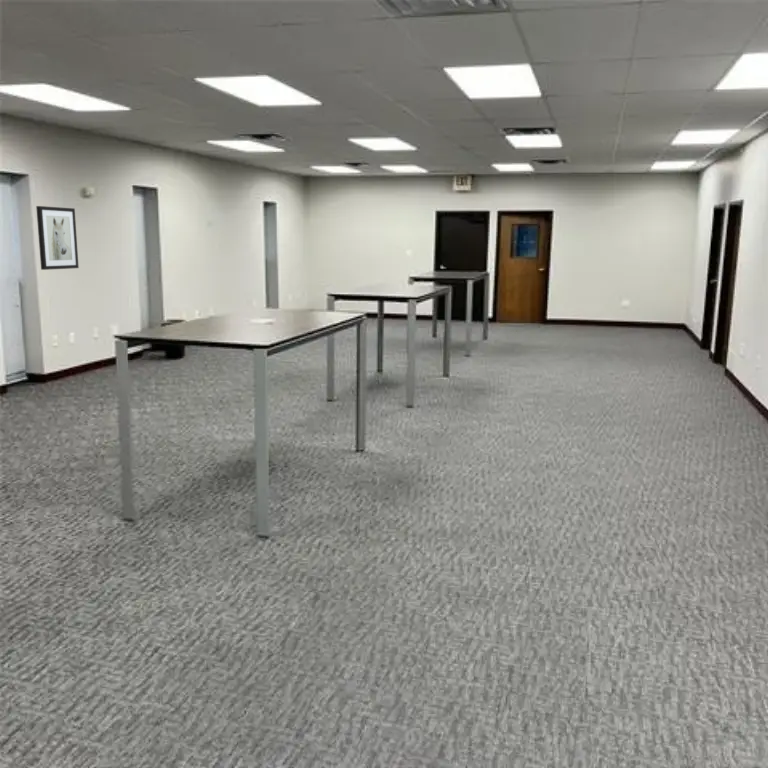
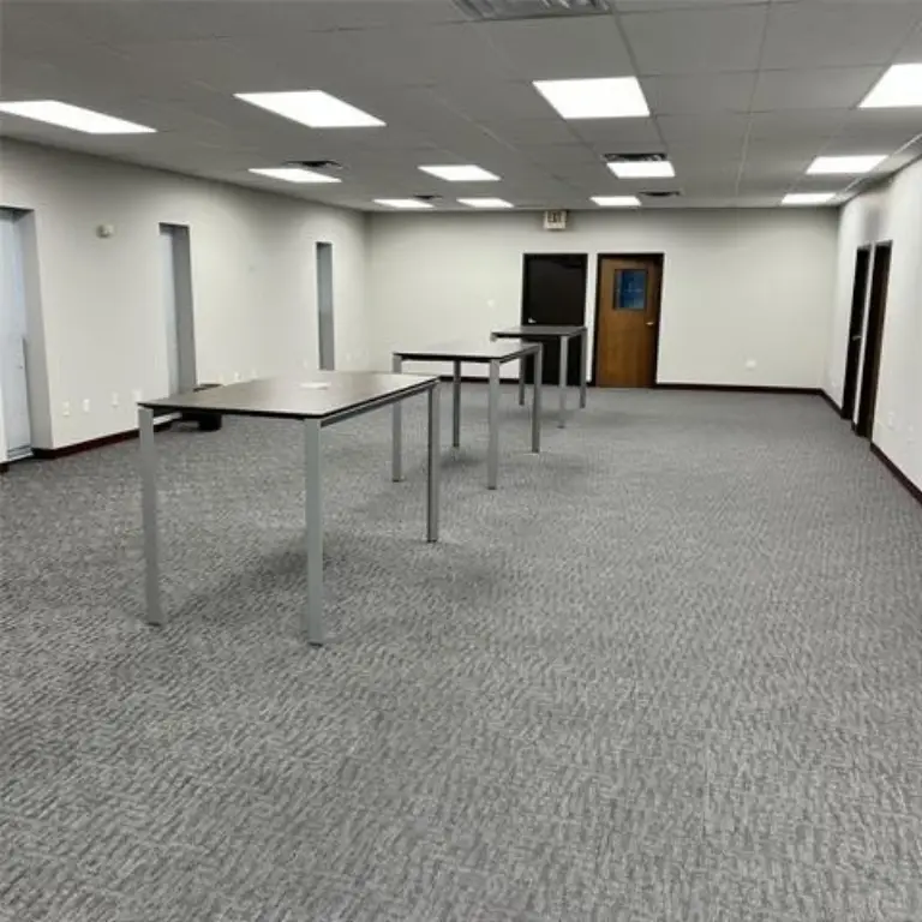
- wall art (58, 238)
